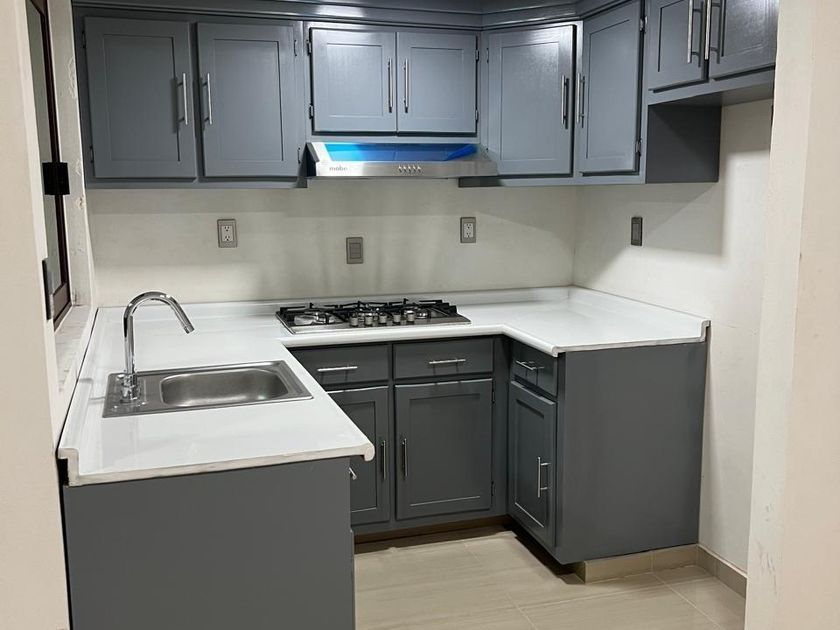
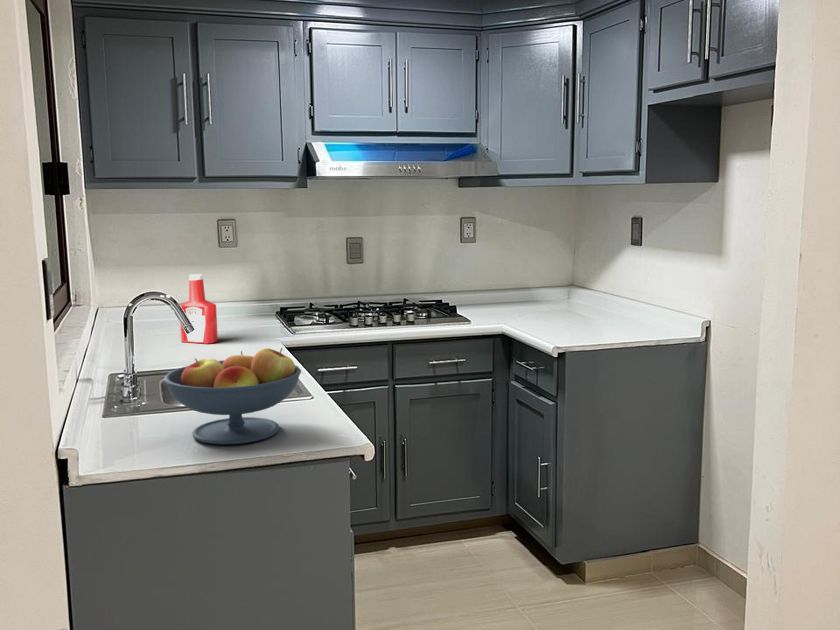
+ fruit bowl (234, 391)
+ soap bottle (197, 308)
